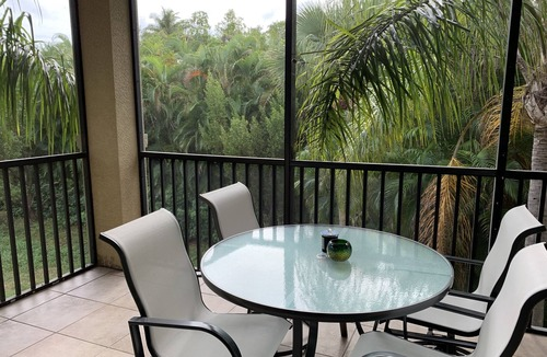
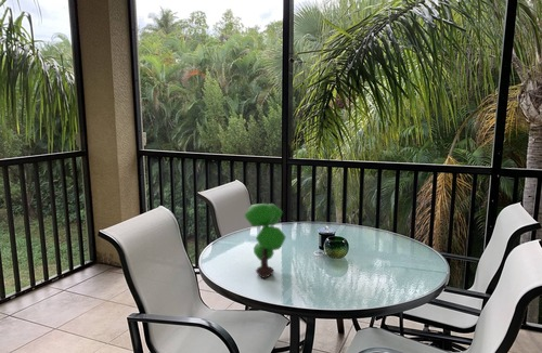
+ plant (266, 235)
